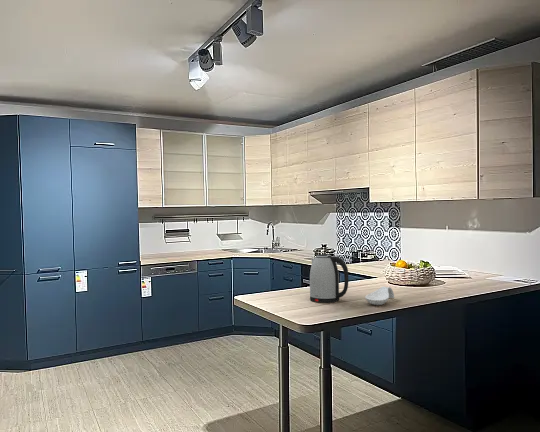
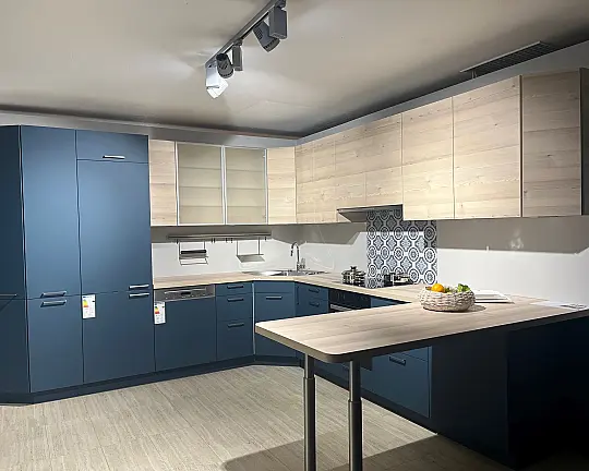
- kettle (329, 277)
- spoon rest (381, 295)
